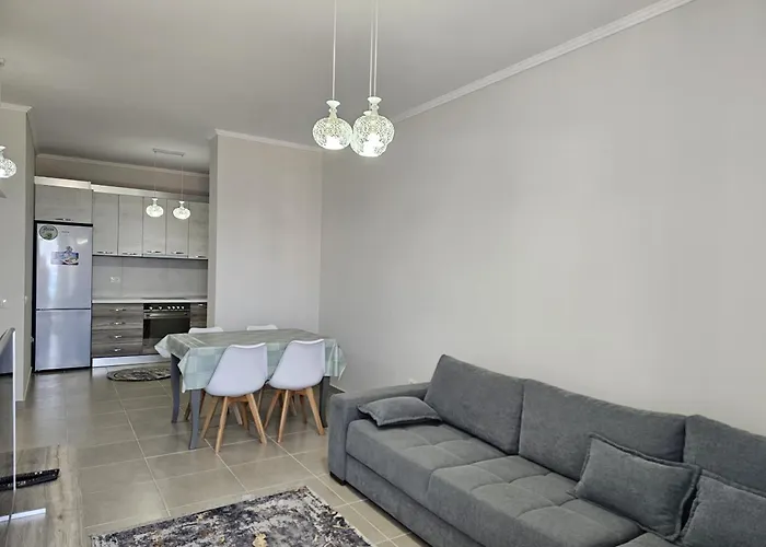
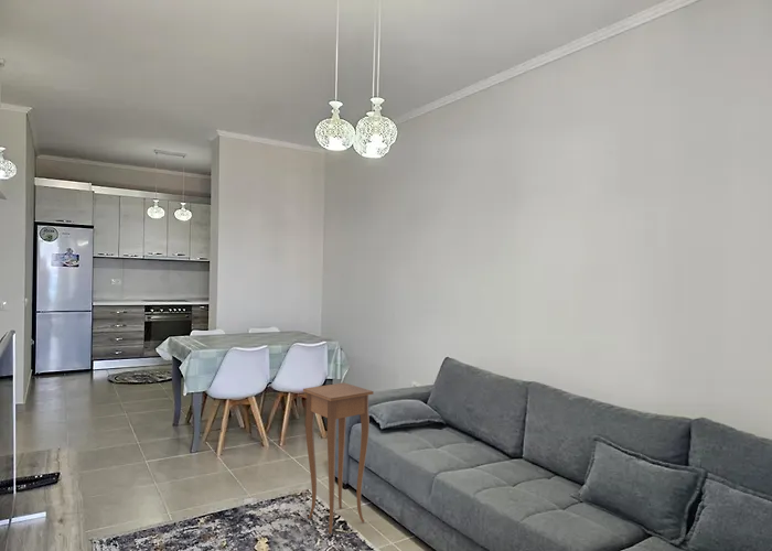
+ side table (339, 454)
